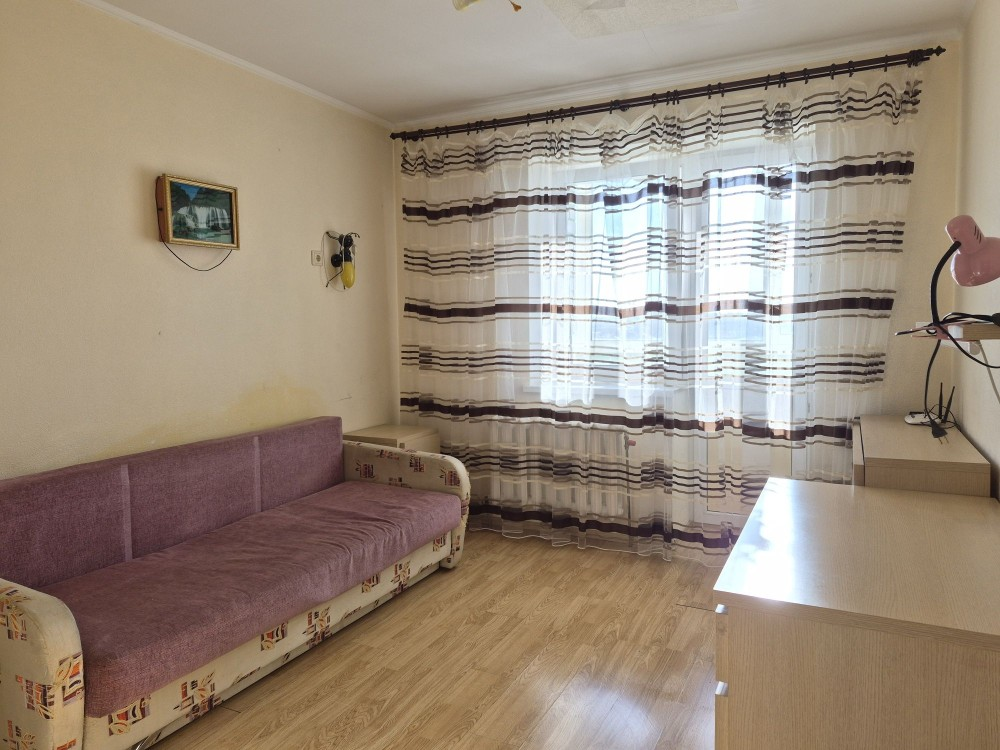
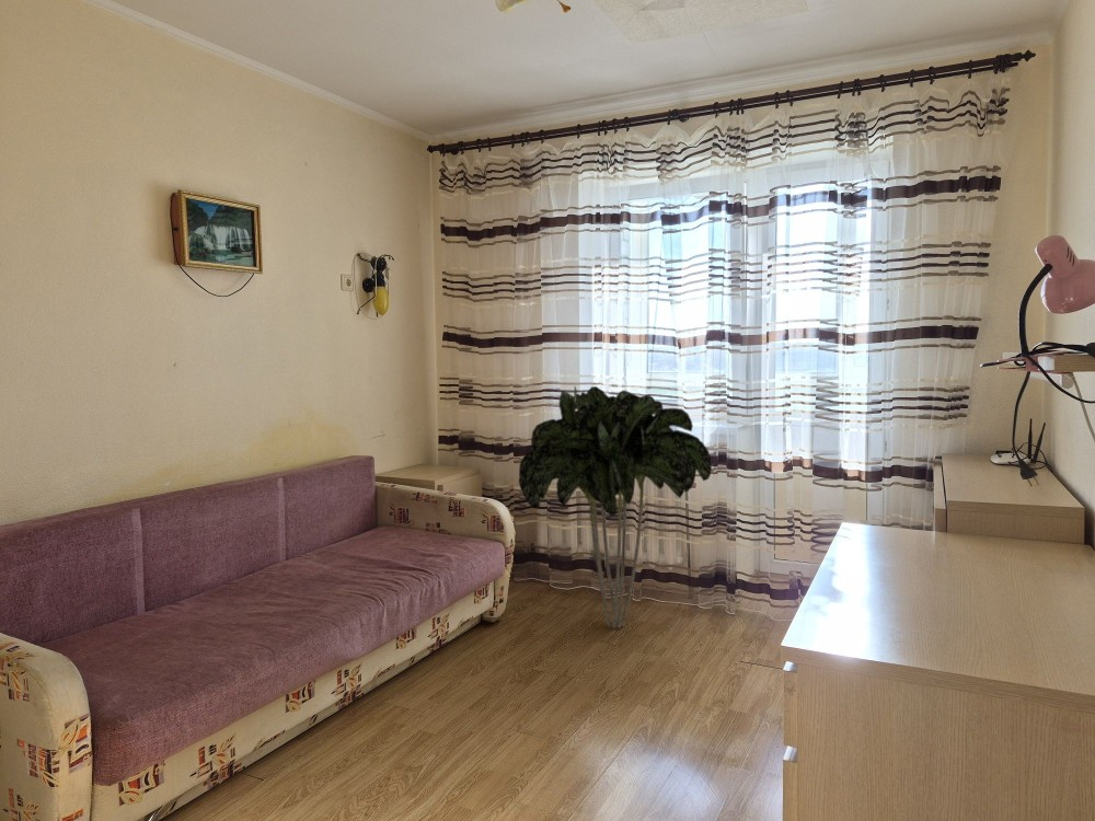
+ indoor plant (611, 507)
